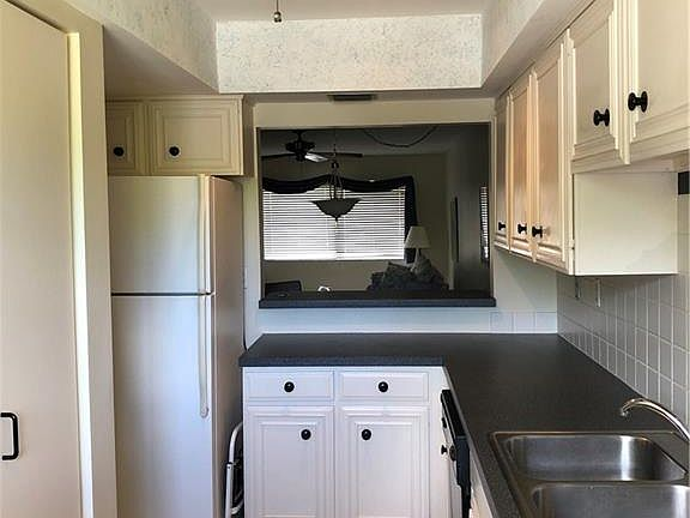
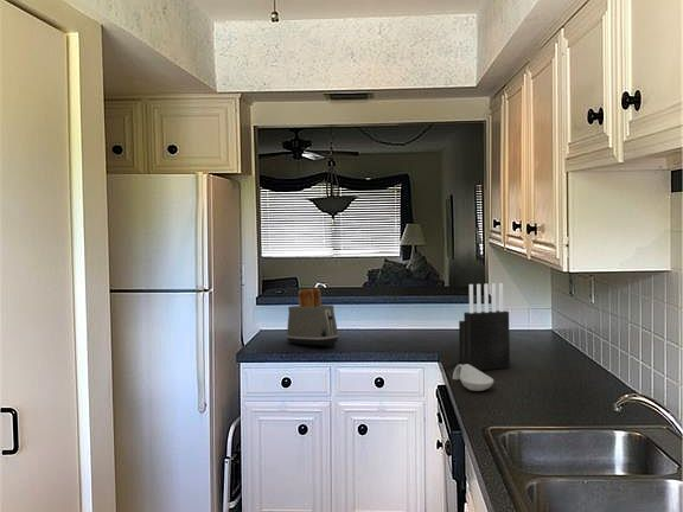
+ toaster (312, 316)
+ knife block (481, 325)
+ spoon rest (470, 376)
